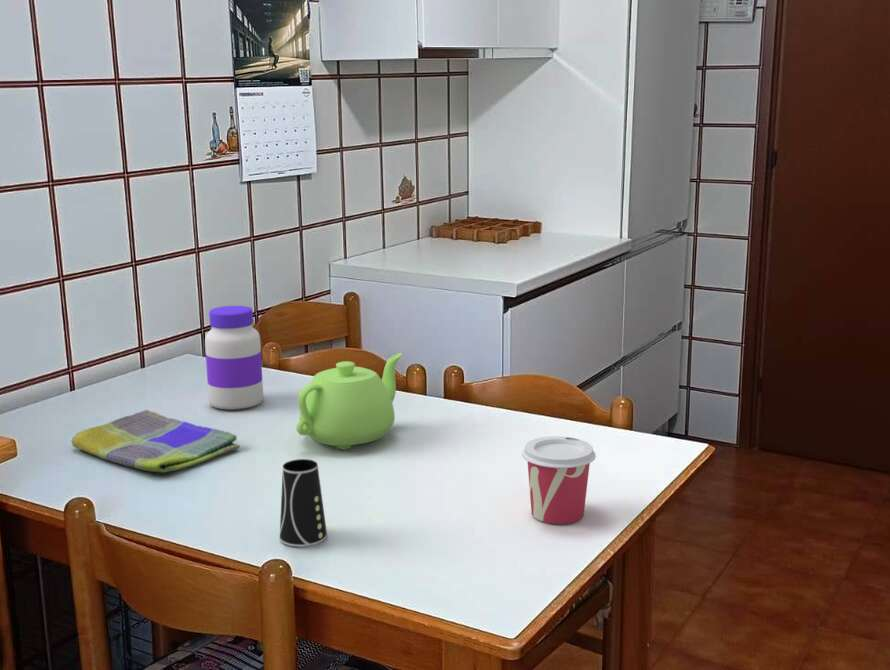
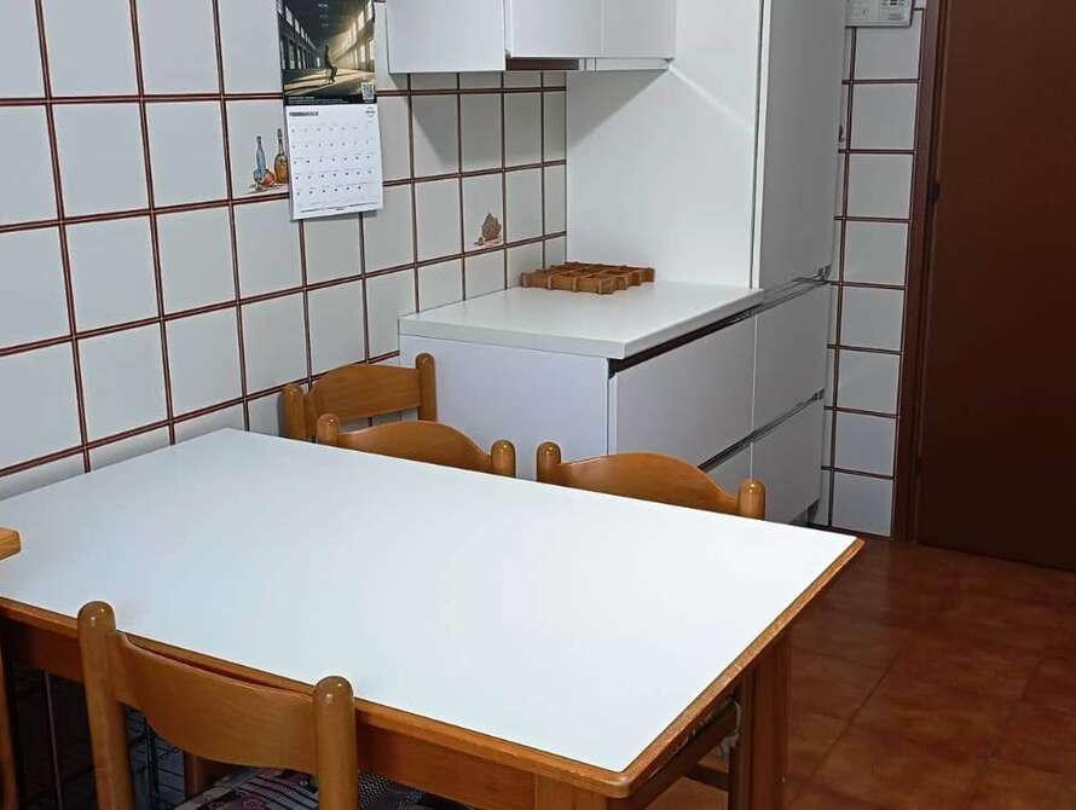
- dish towel (153, 440)
- teapot (352, 399)
- cup (301, 501)
- cup (558, 480)
- jar (233, 356)
